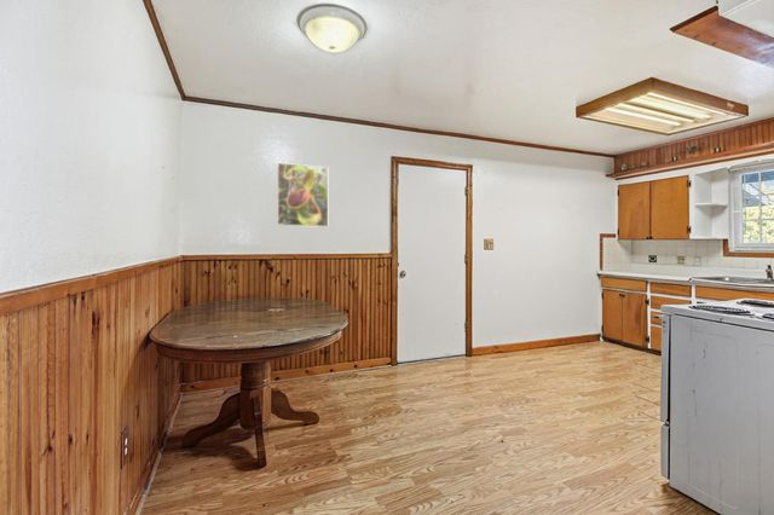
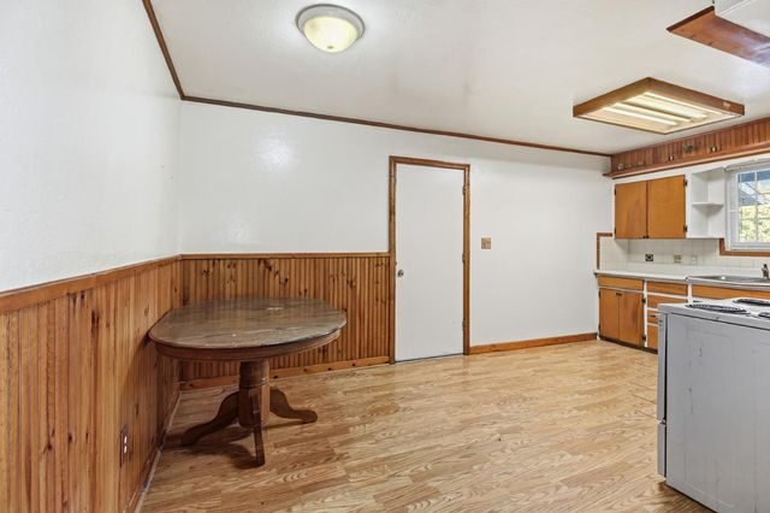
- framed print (302, 195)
